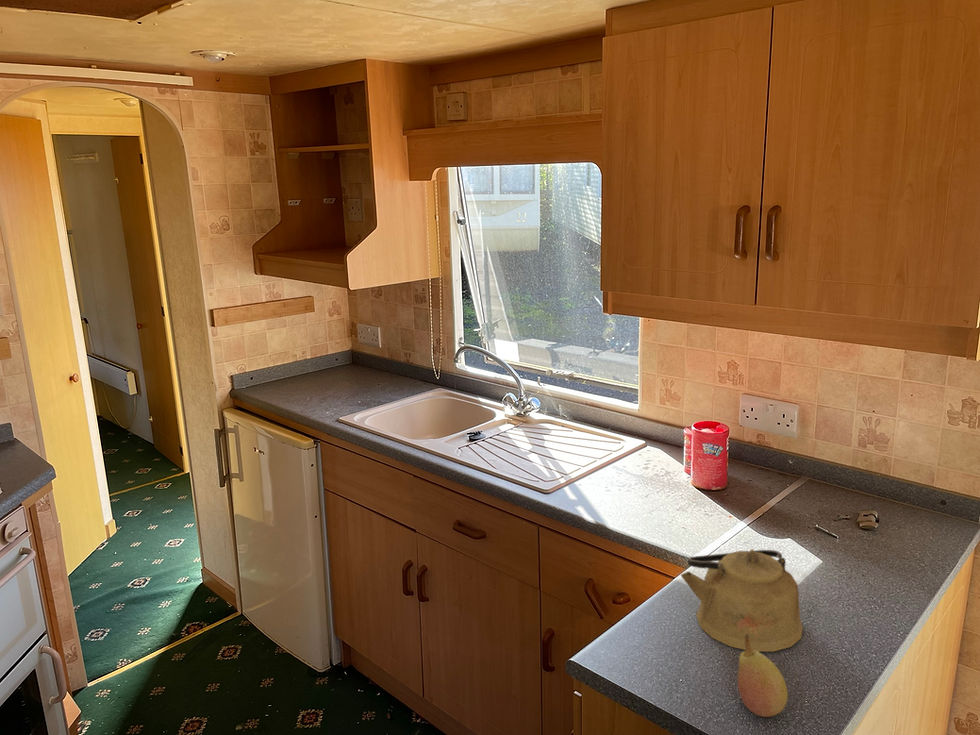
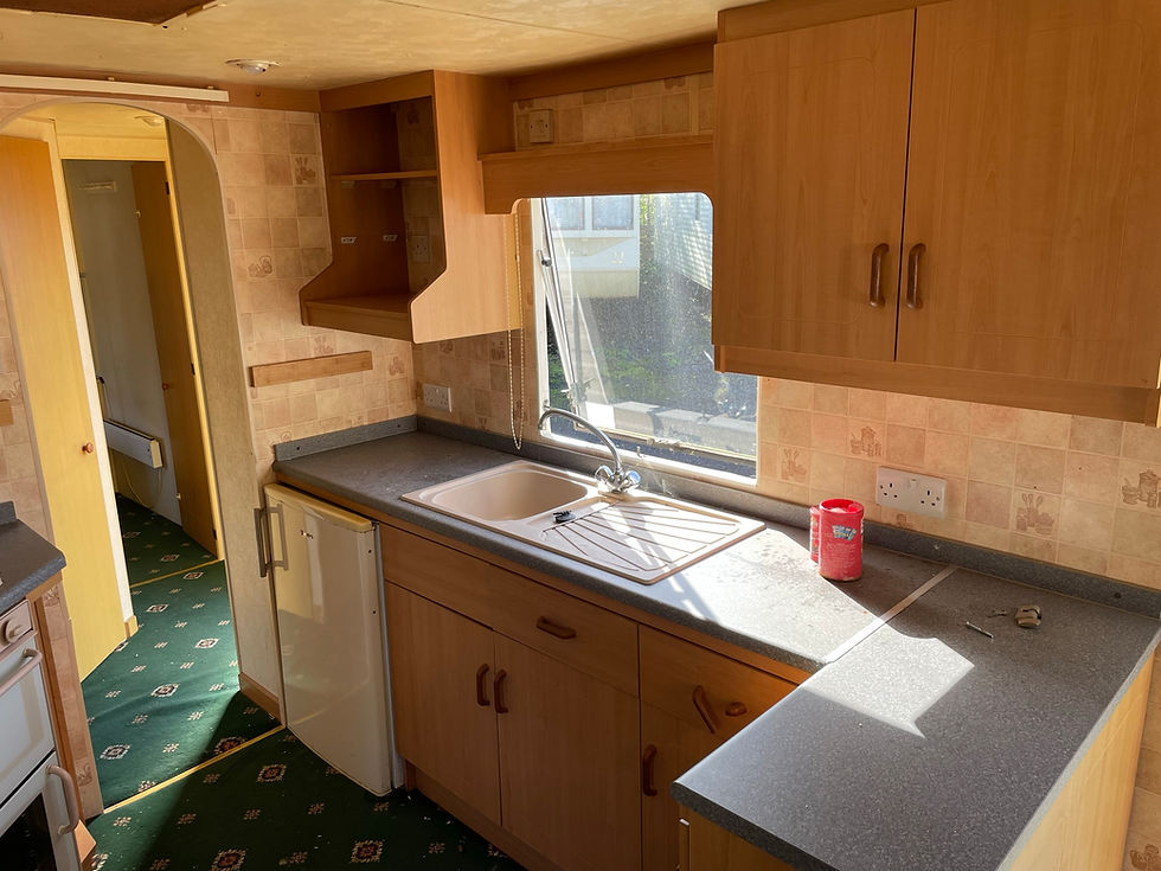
- kettle (739, 586)
- fruit (762, 675)
